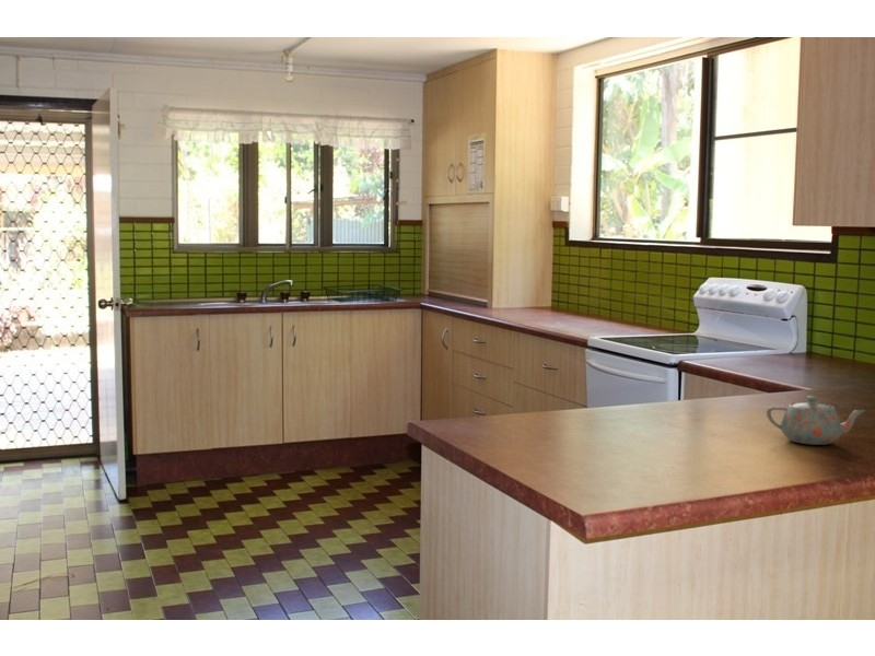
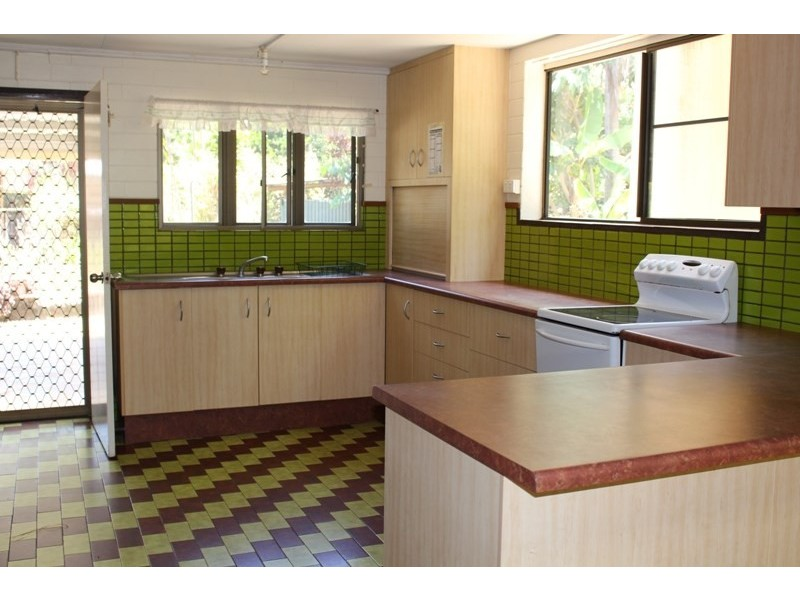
- teapot (814, 419)
